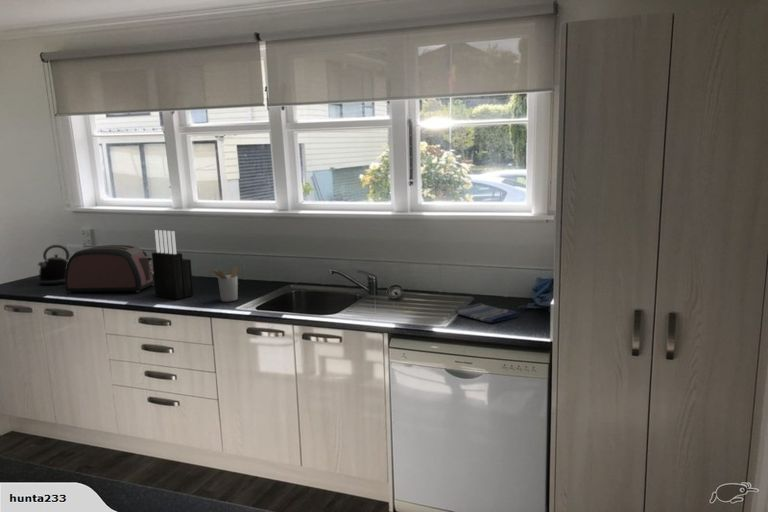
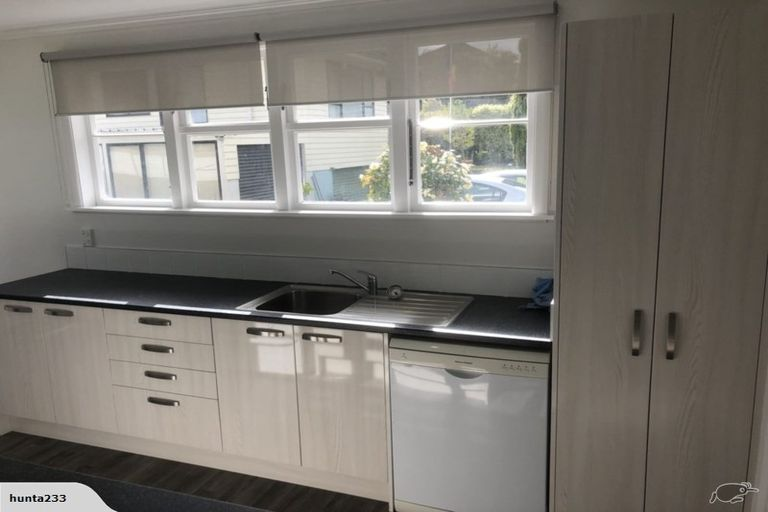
- utensil holder (225, 283)
- toaster (112, 267)
- dish towel (485, 312)
- knife block (173, 262)
- kettle (55, 263)
